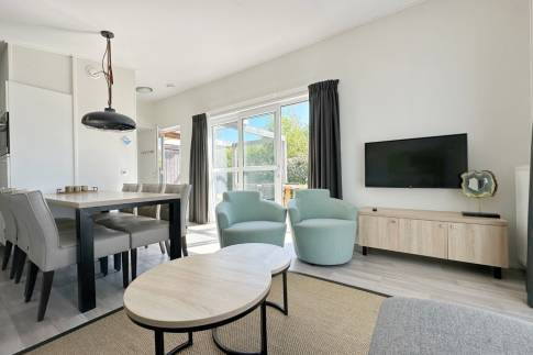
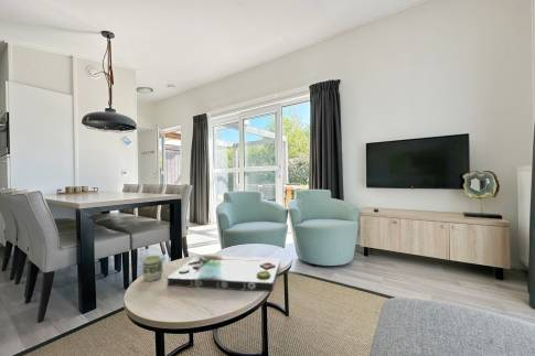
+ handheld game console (228, 270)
+ cup (152, 268)
